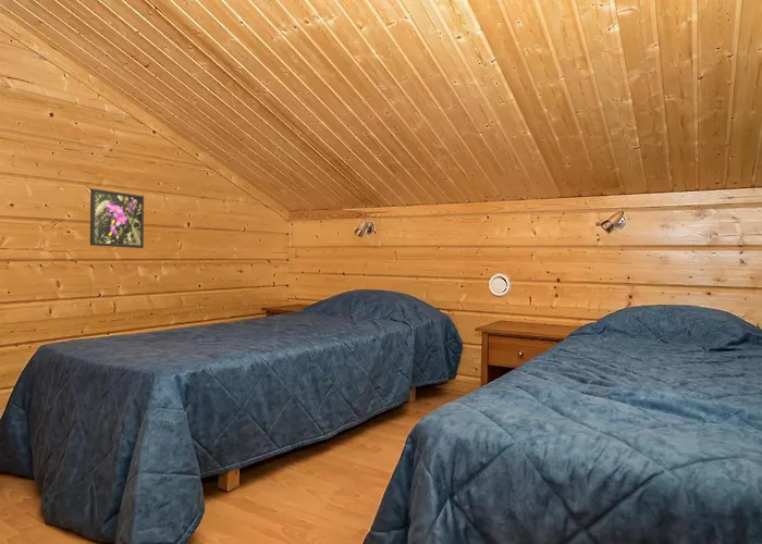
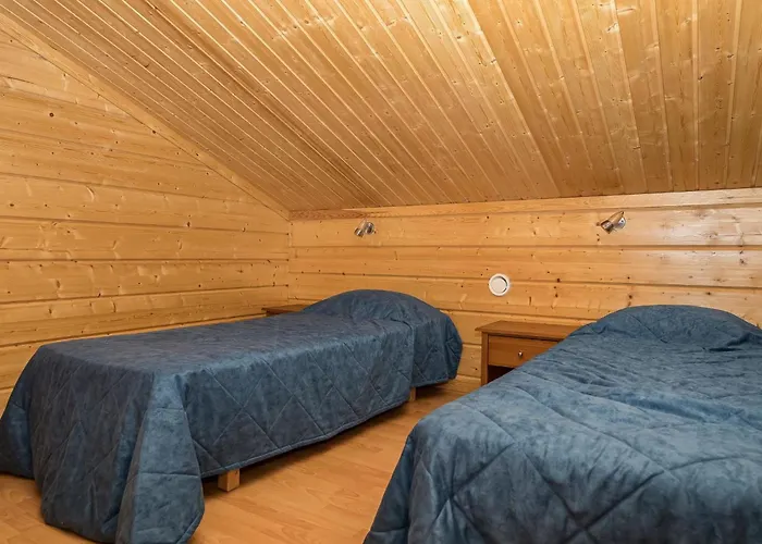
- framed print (118, 219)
